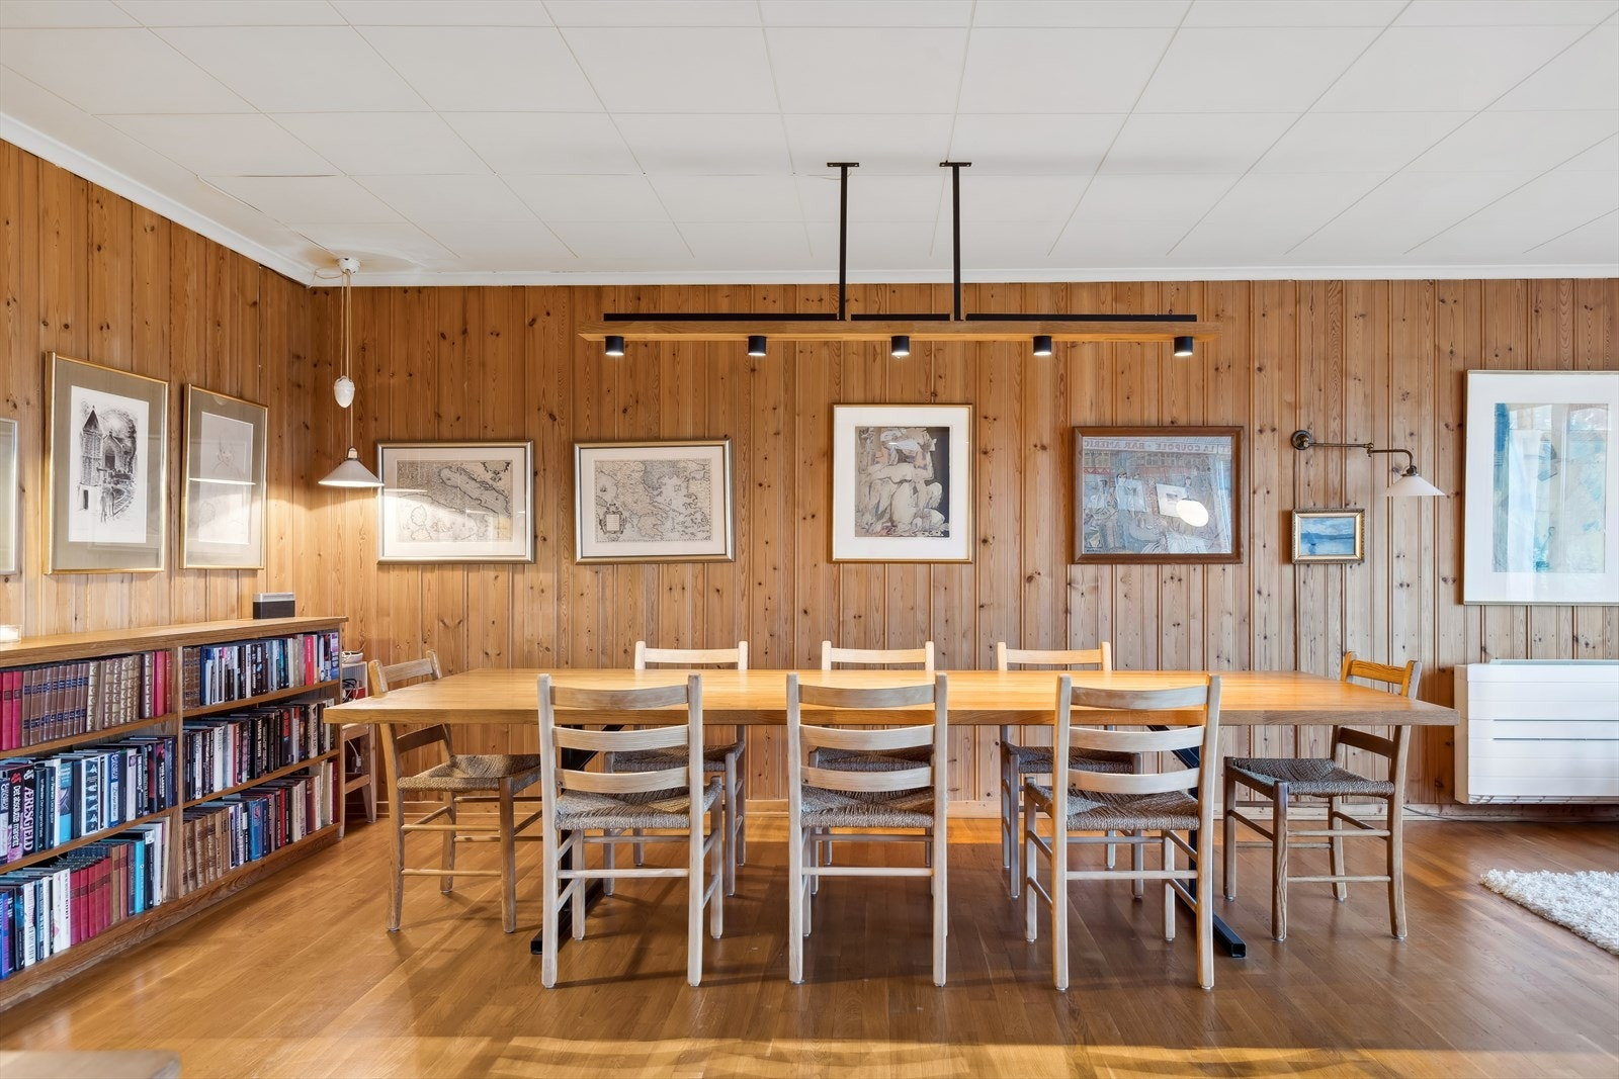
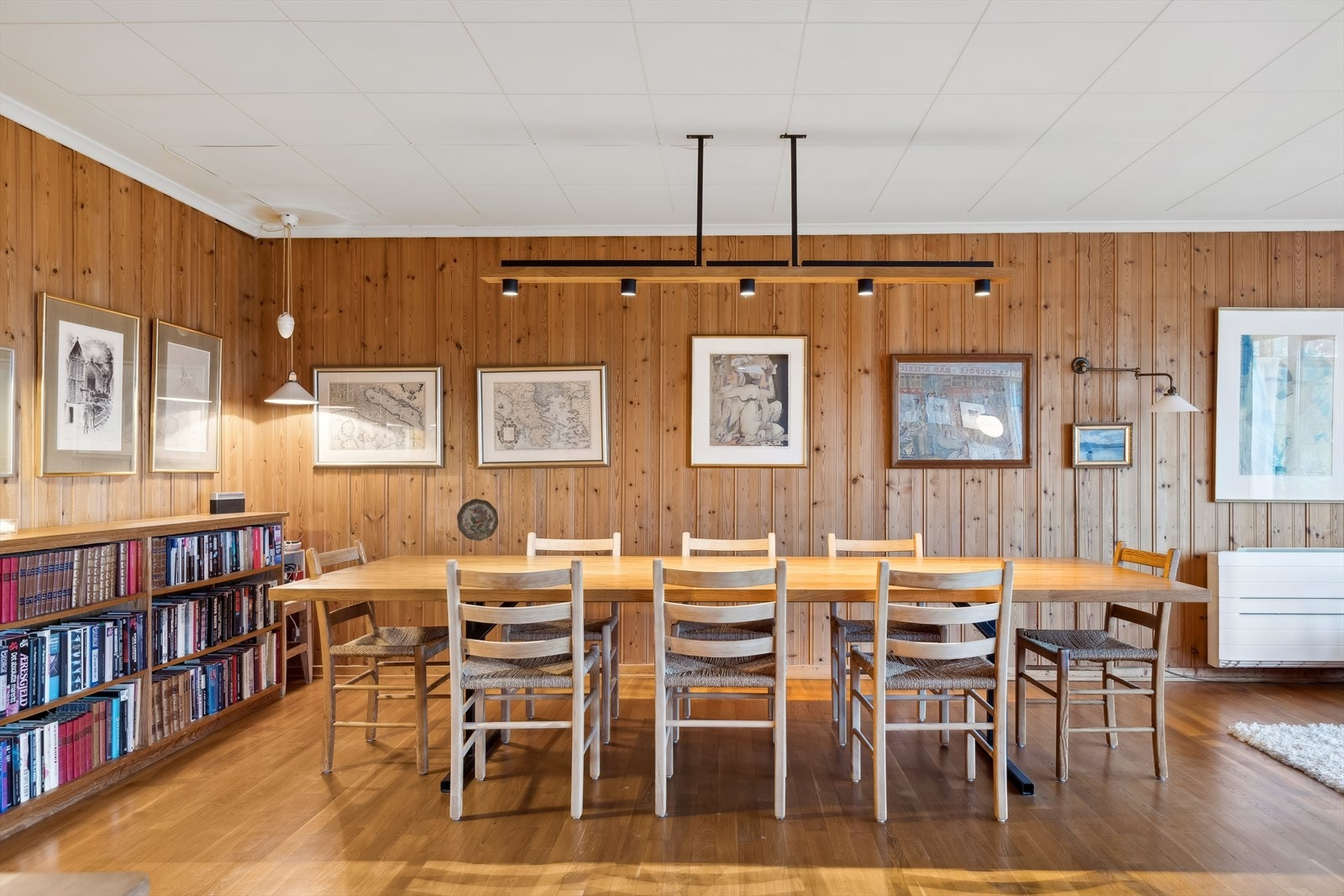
+ decorative plate (478, 519)
